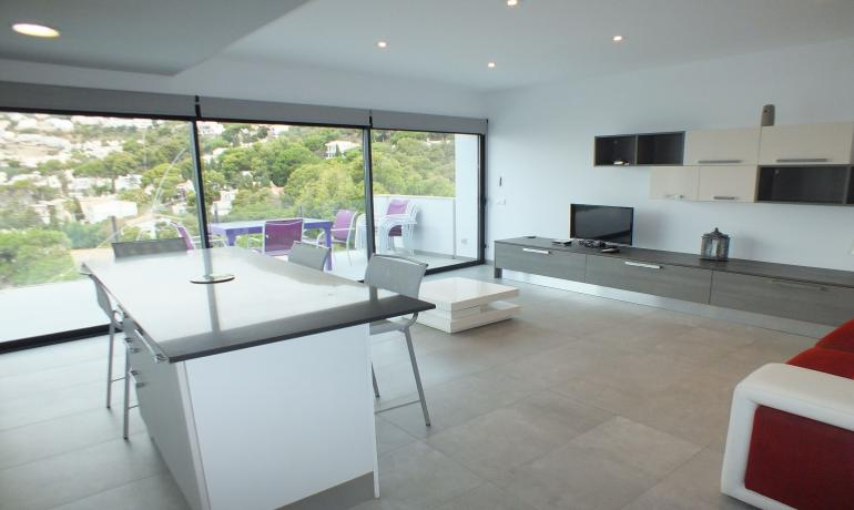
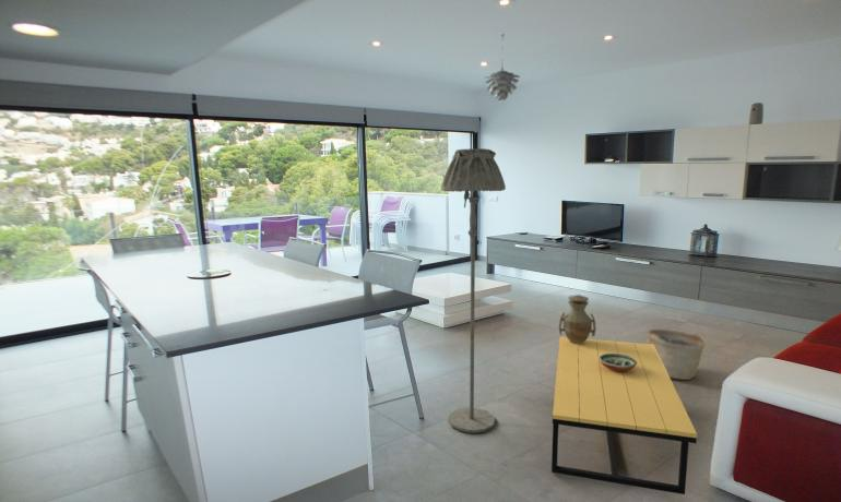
+ basket (674, 351)
+ coffee table (609, 404)
+ vase (577, 318)
+ floor lamp (472, 290)
+ decorative bowl (617, 363)
+ pendant light (501, 67)
